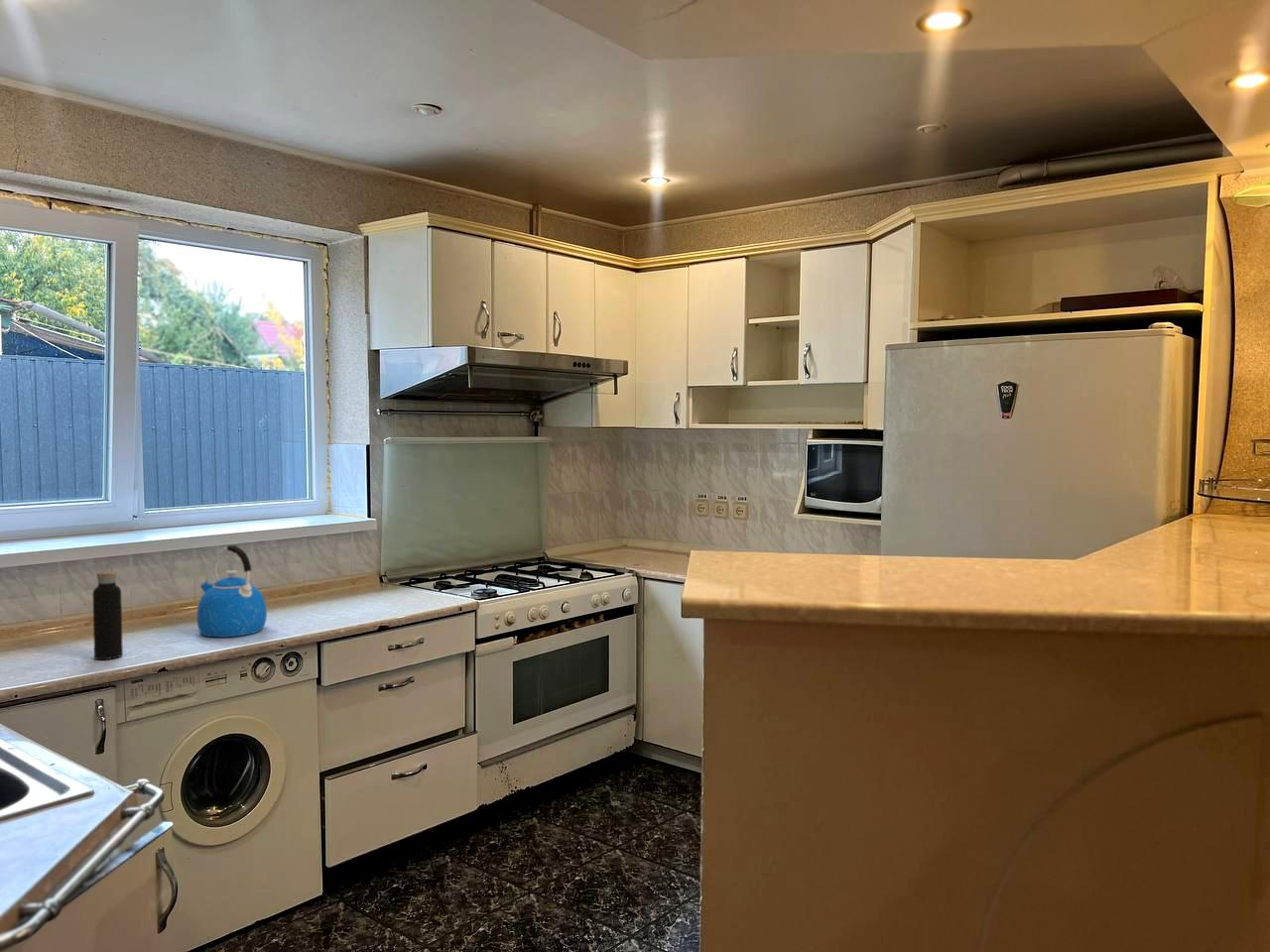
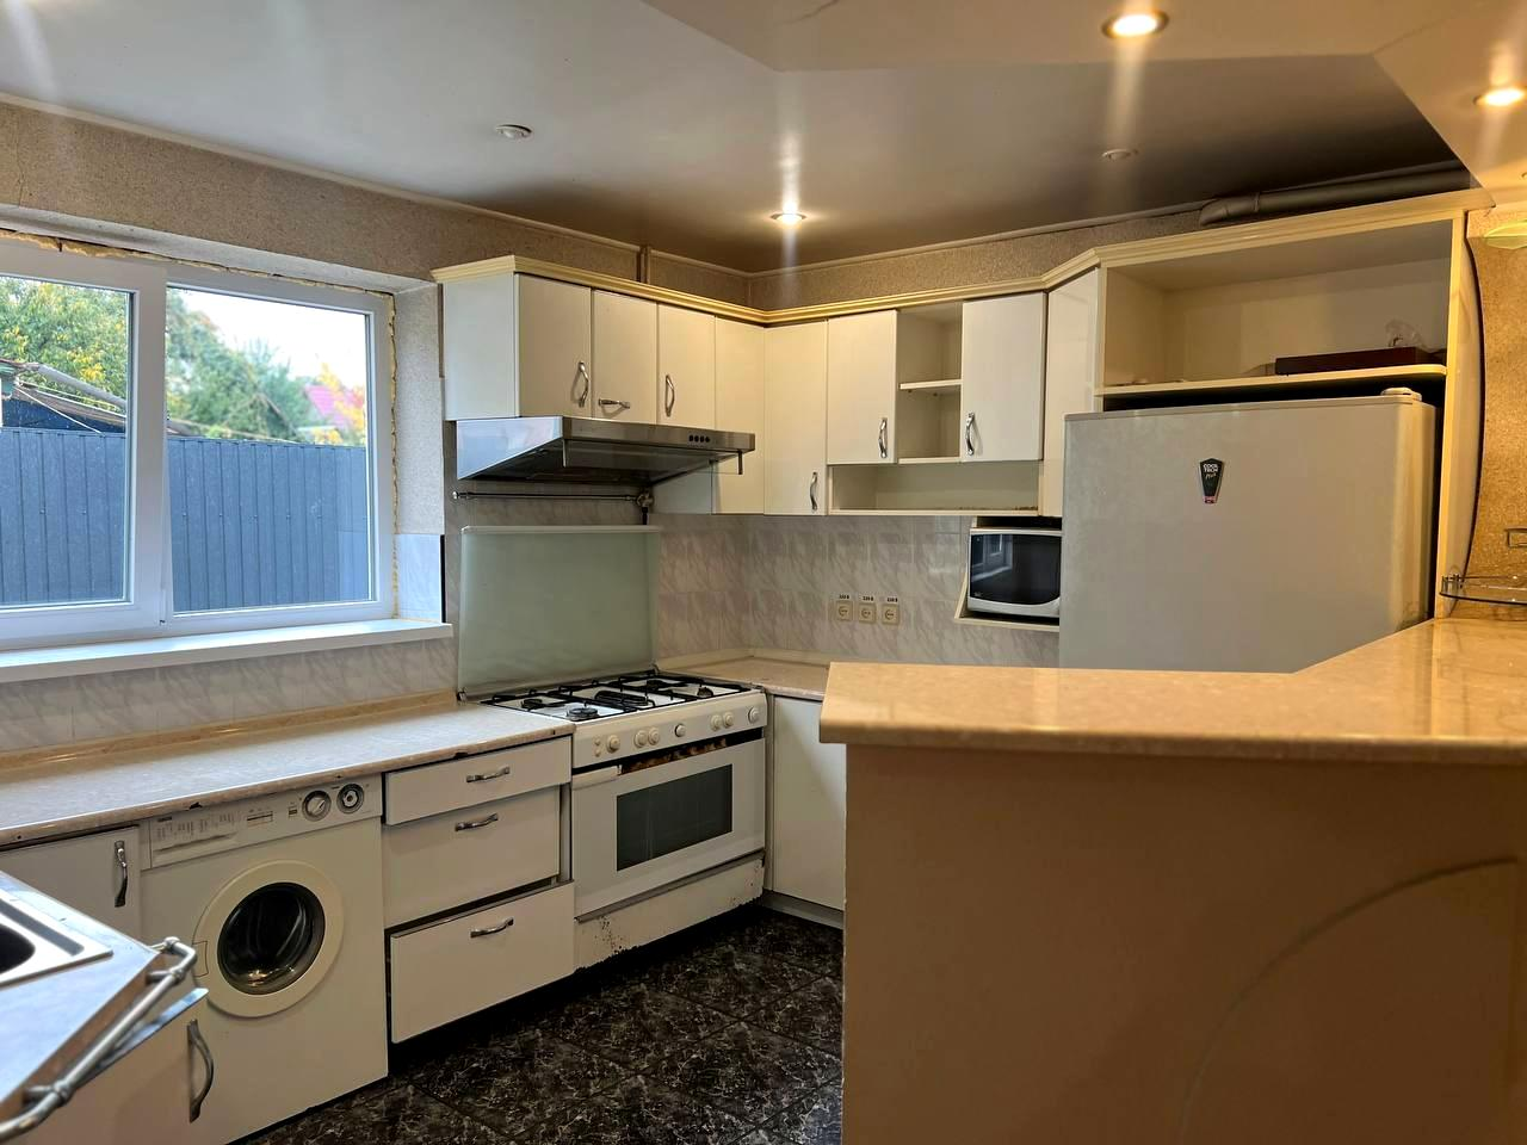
- kettle (226, 587)
- water bottle (107, 610)
